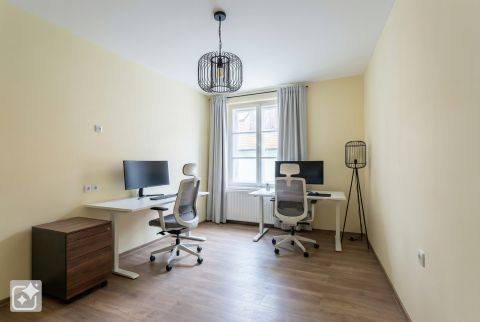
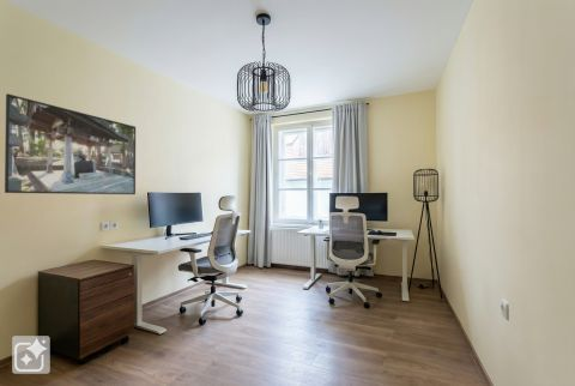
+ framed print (83, 153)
